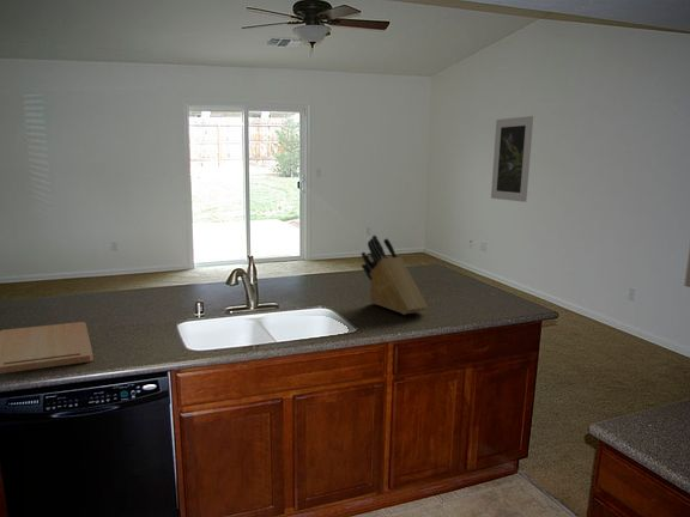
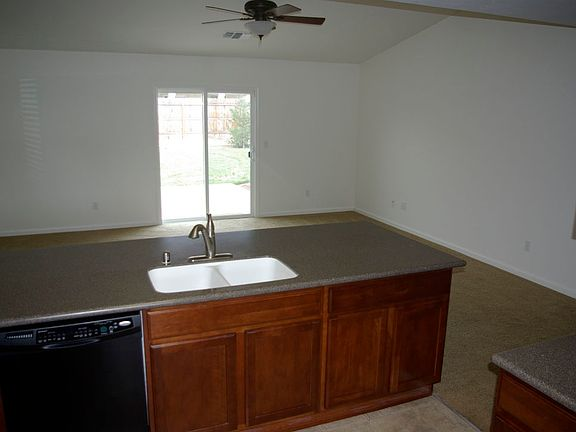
- knife block (392, 272)
- cutting board (43, 345)
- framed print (510, 159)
